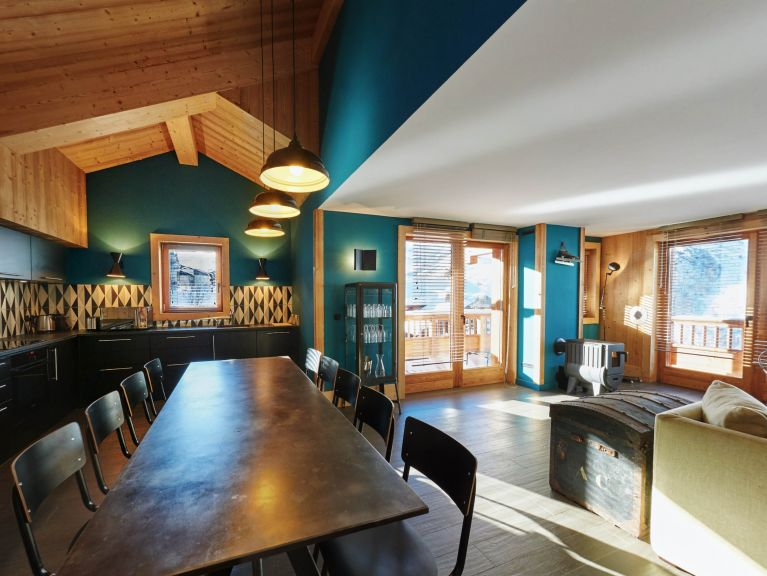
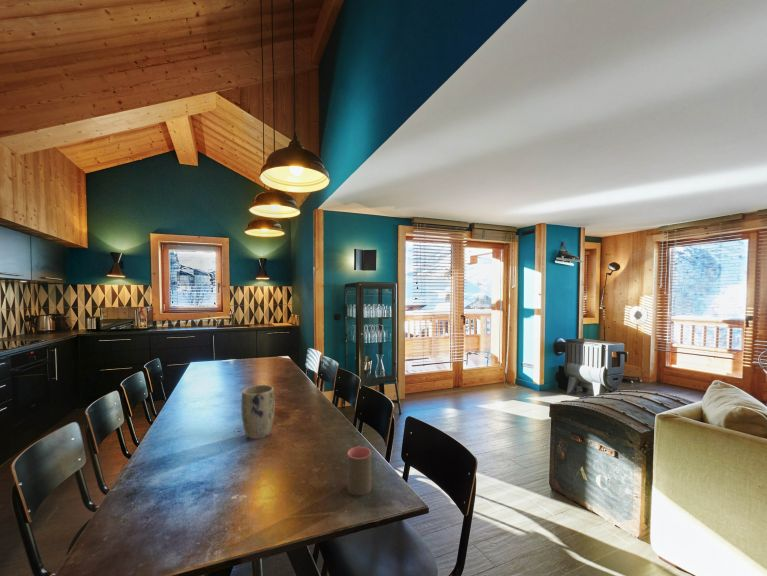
+ plant pot (258, 412)
+ cup (359, 471)
